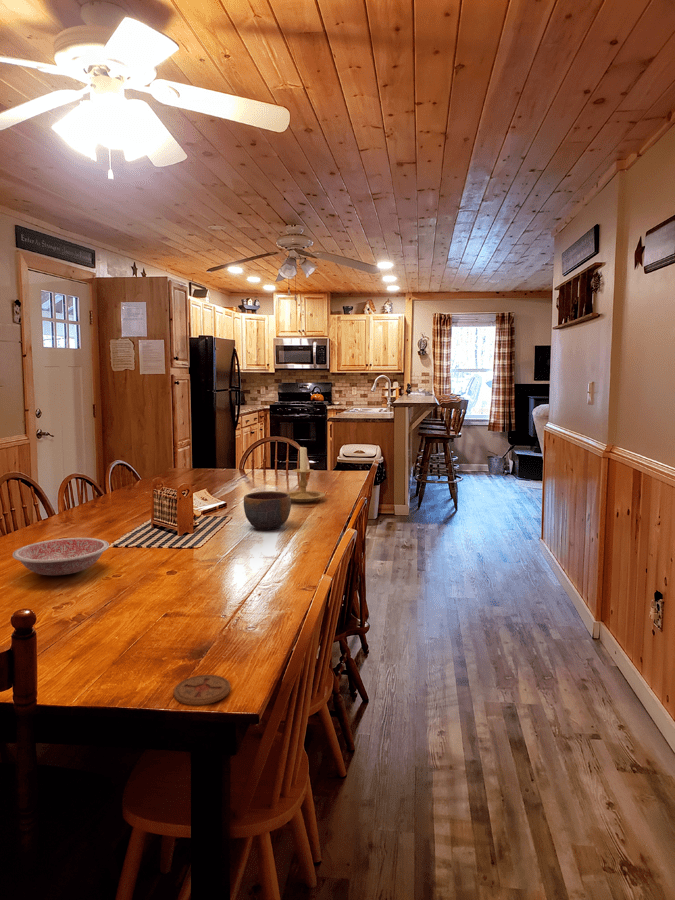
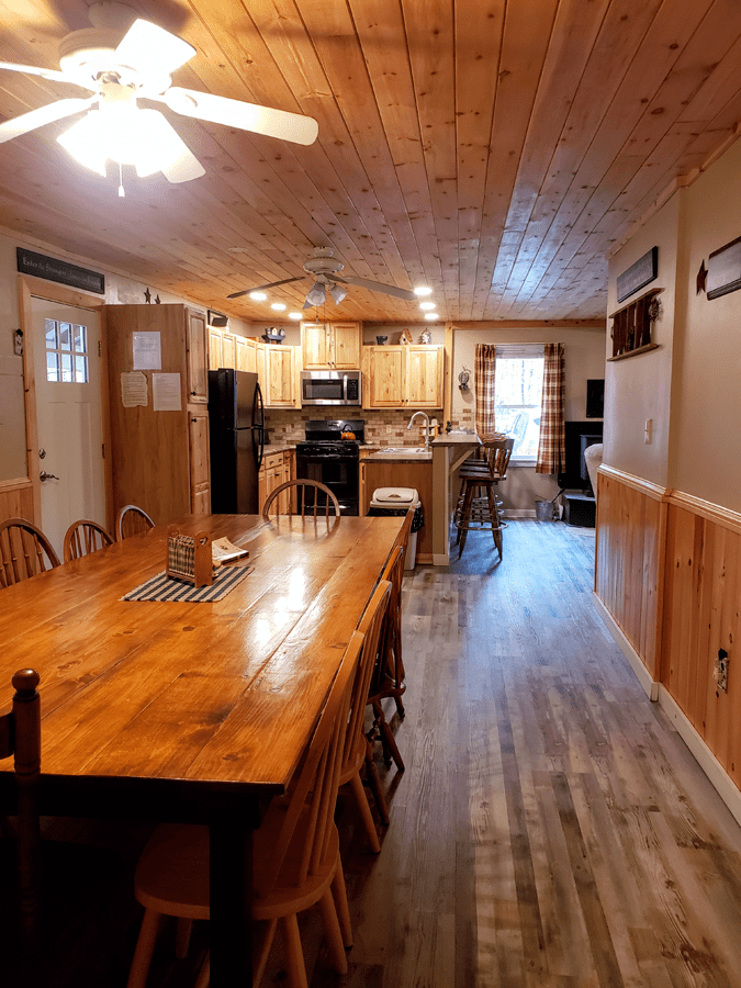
- bowl (267, 510)
- bowl (62, 560)
- coaster (202, 689)
- candle holder (303, 472)
